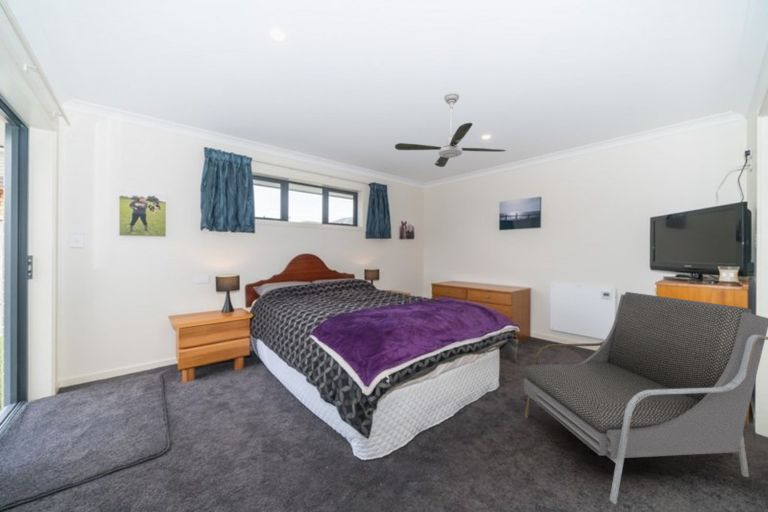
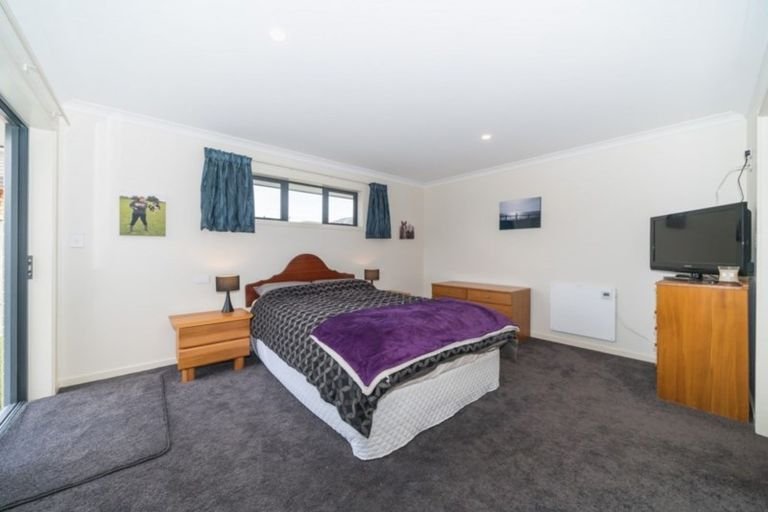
- ceiling fan (450, 125)
- armchair (624, 373)
